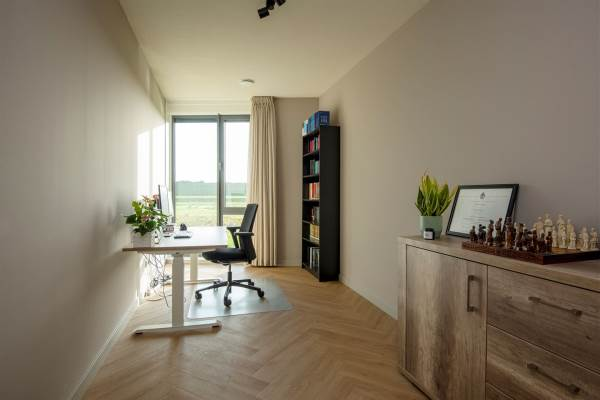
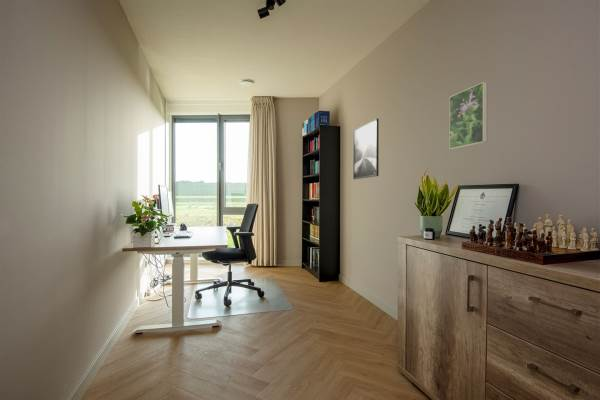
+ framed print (364, 151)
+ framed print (467, 118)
